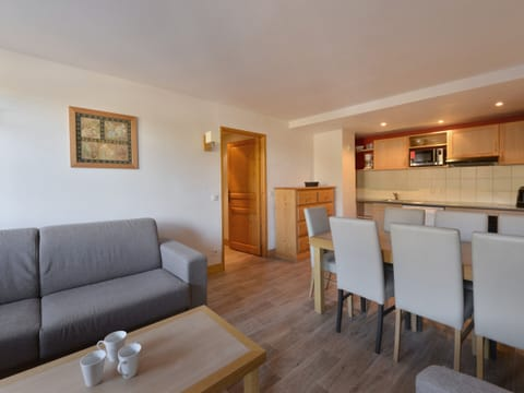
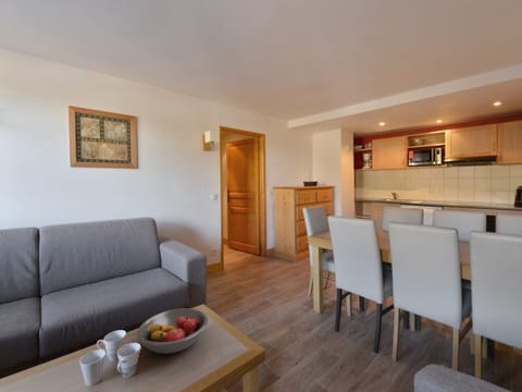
+ fruit bowl (174, 330)
